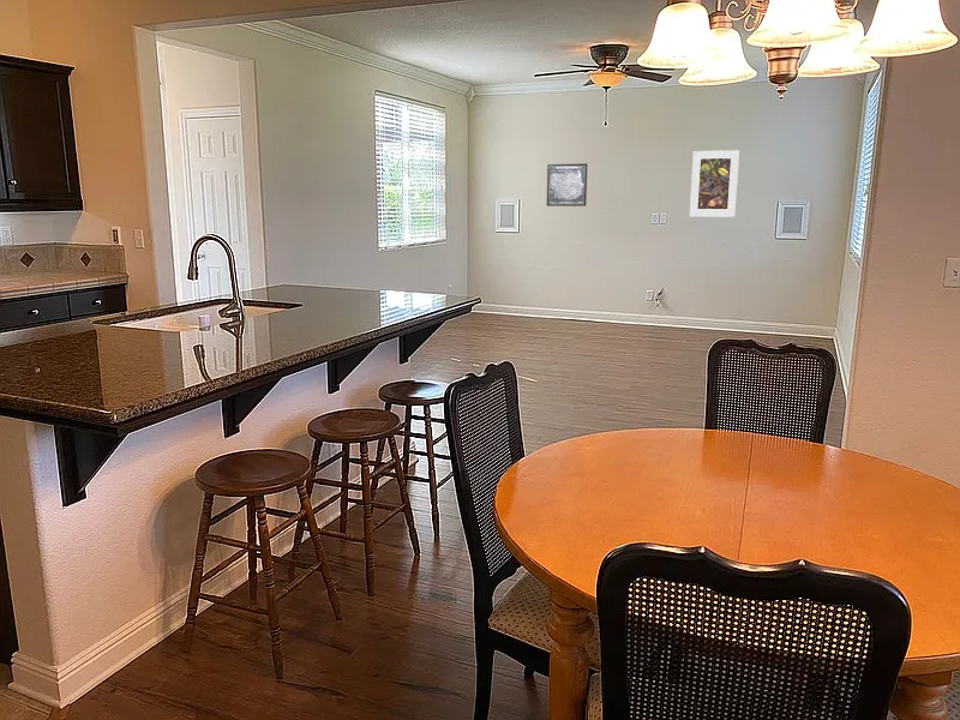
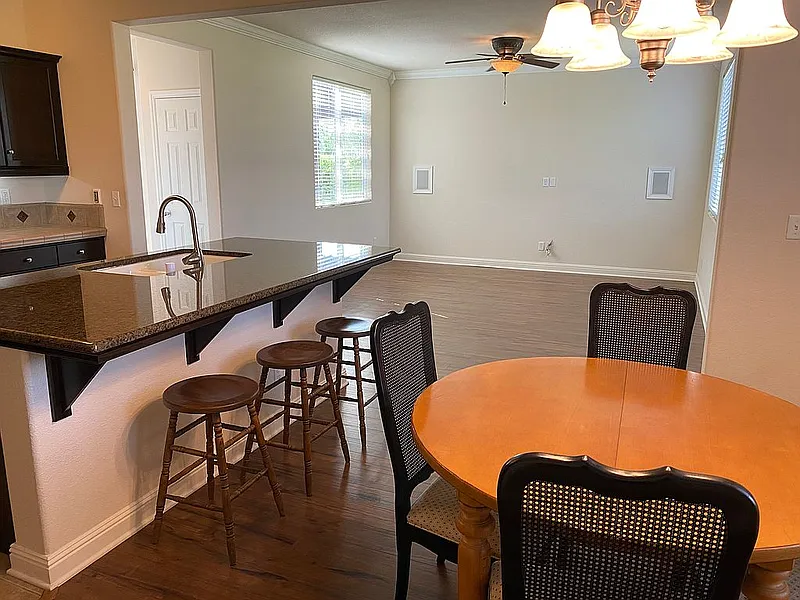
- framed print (714, 184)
- wall art (566, 185)
